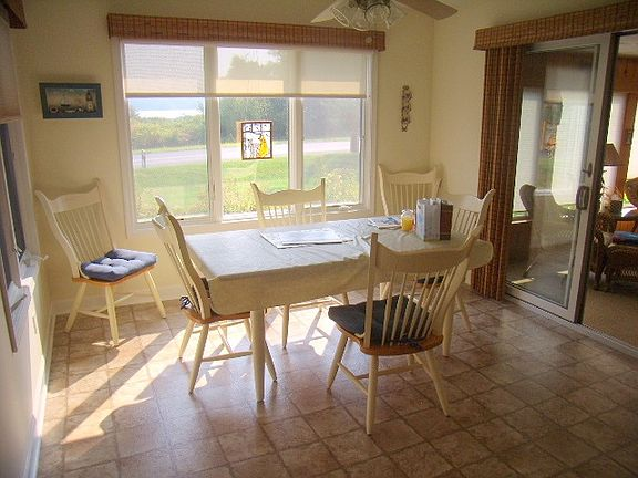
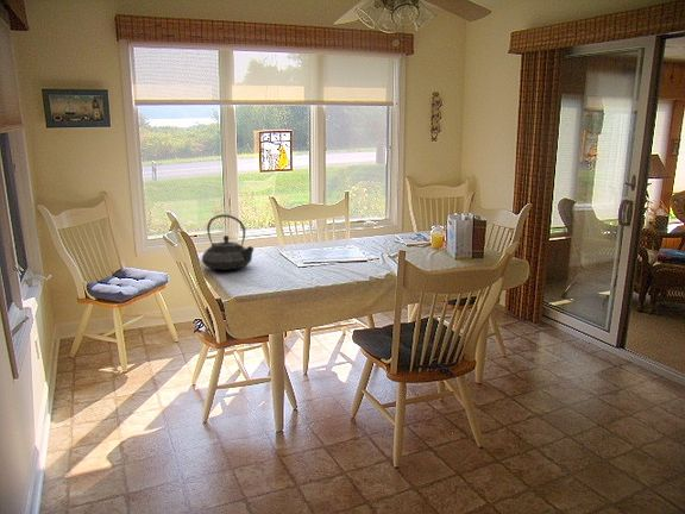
+ teapot (228, 242)
